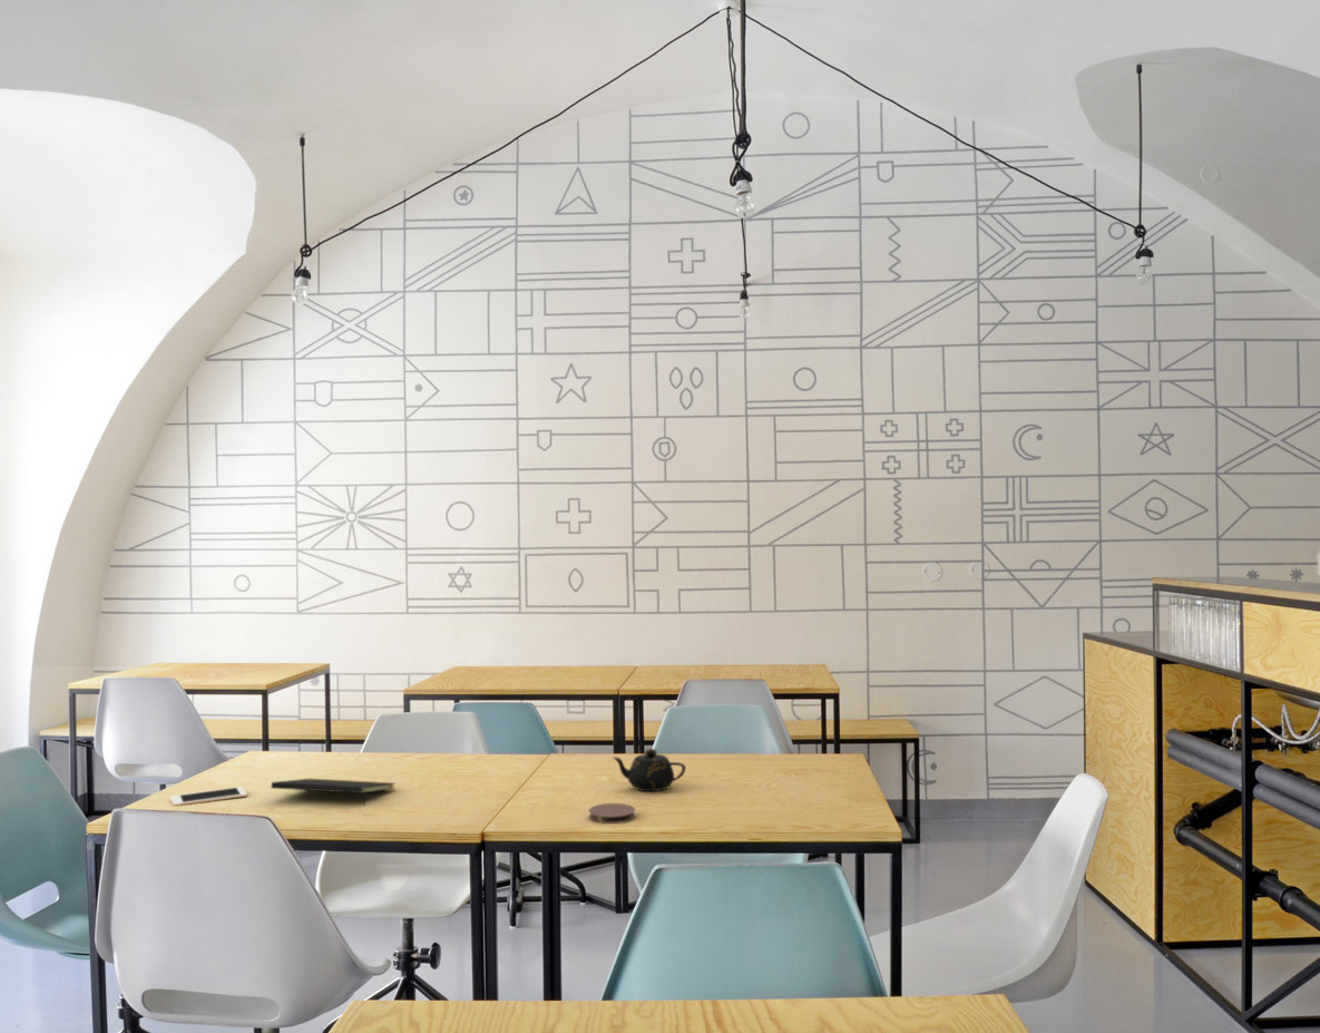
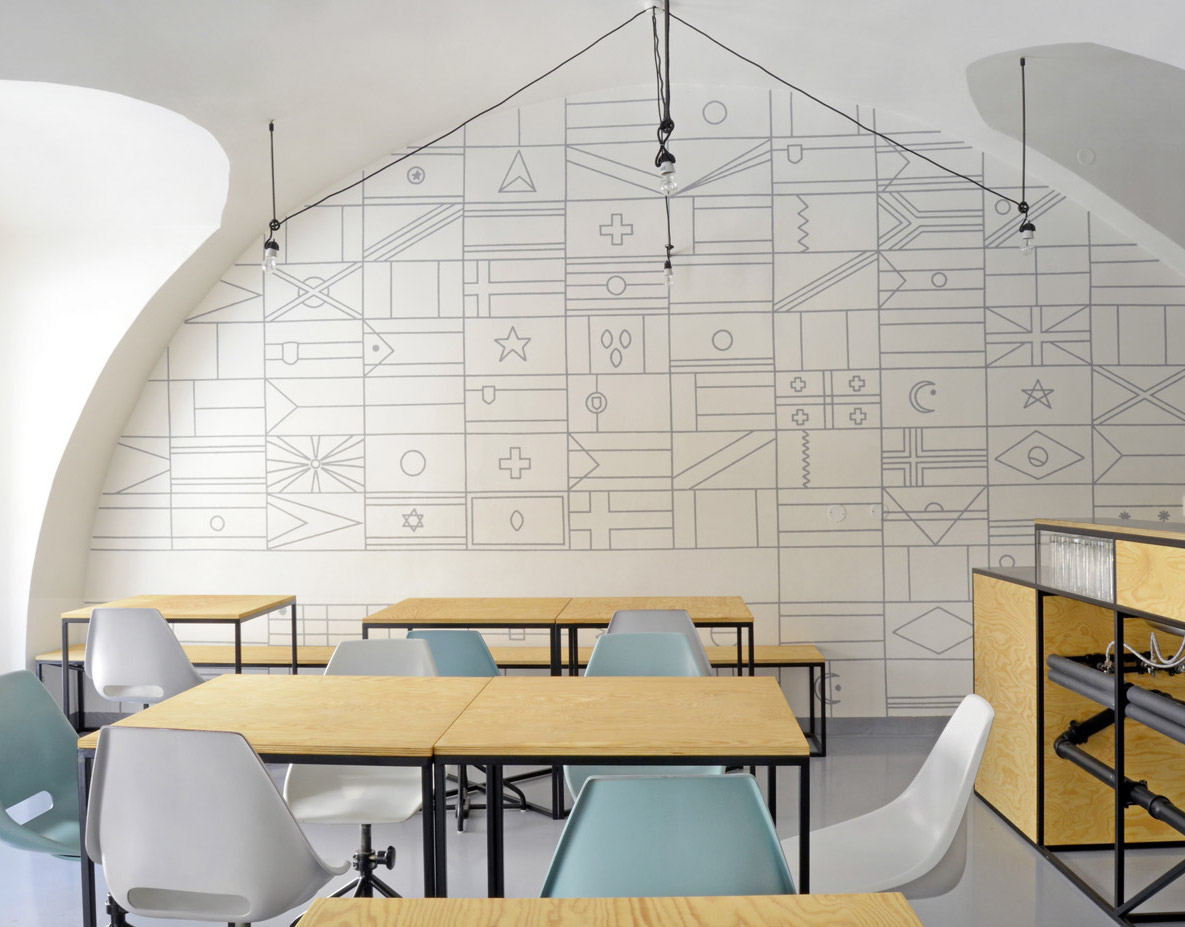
- notepad (334, 785)
- teapot (648, 768)
- cell phone (208, 796)
- coaster (612, 812)
